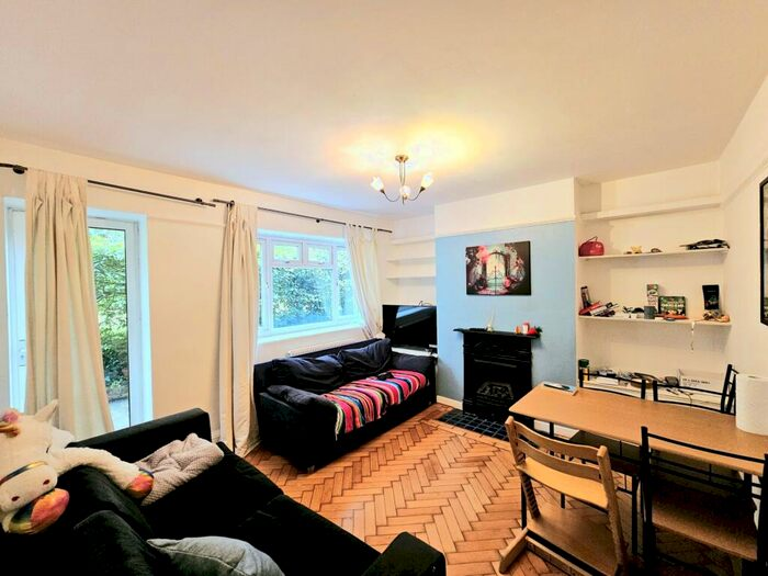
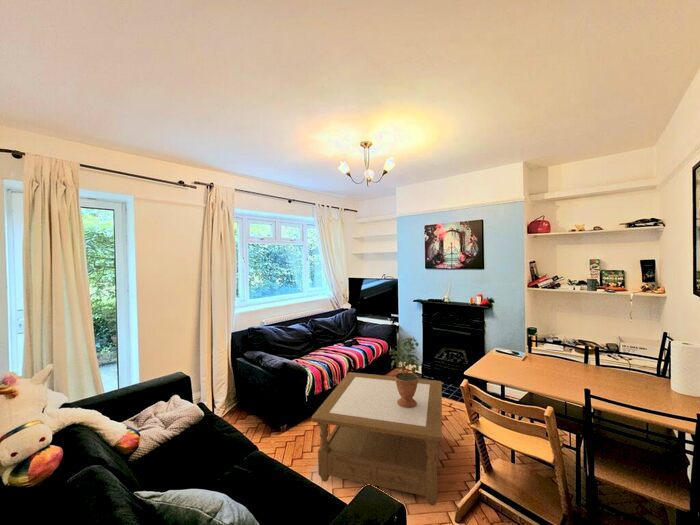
+ potted plant (405, 368)
+ coffee table (384, 426)
